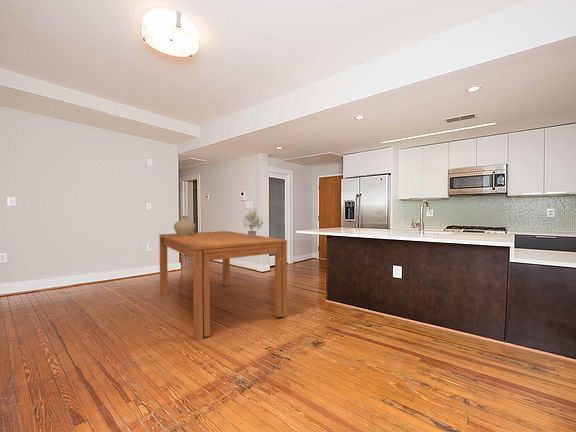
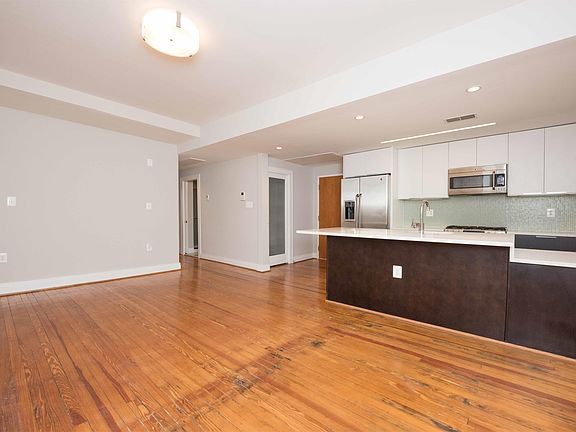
- ceramic jug (184, 225)
- potted plant (252, 222)
- dining table (223, 270)
